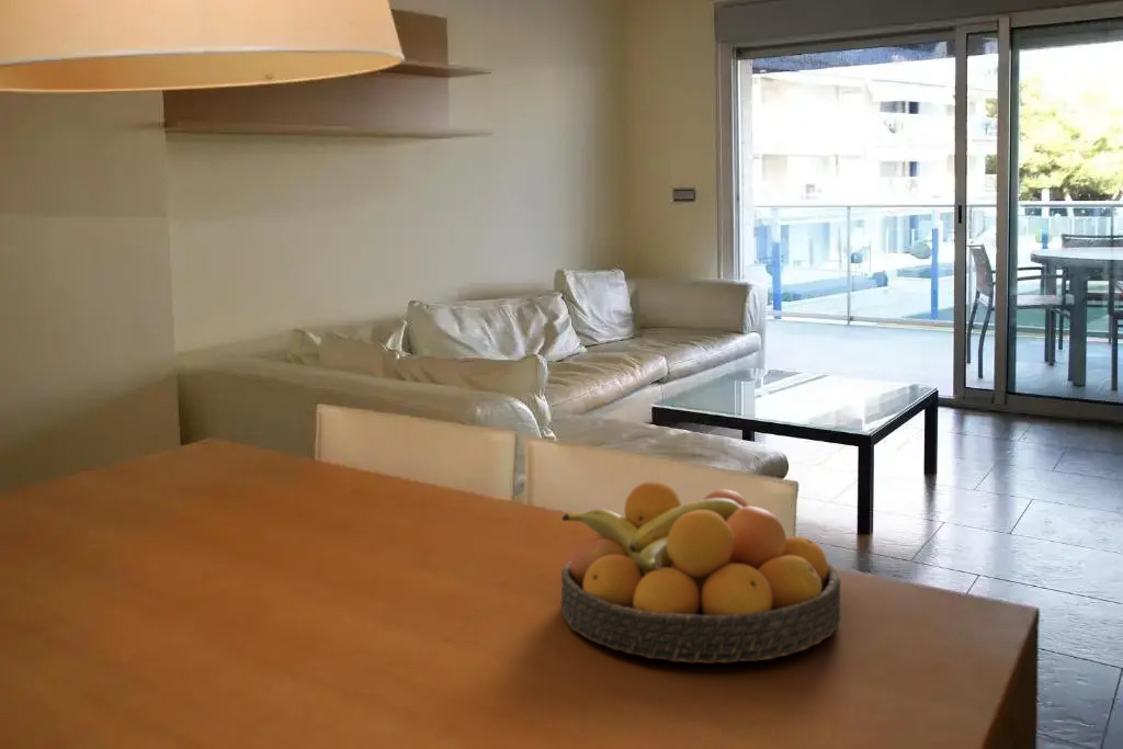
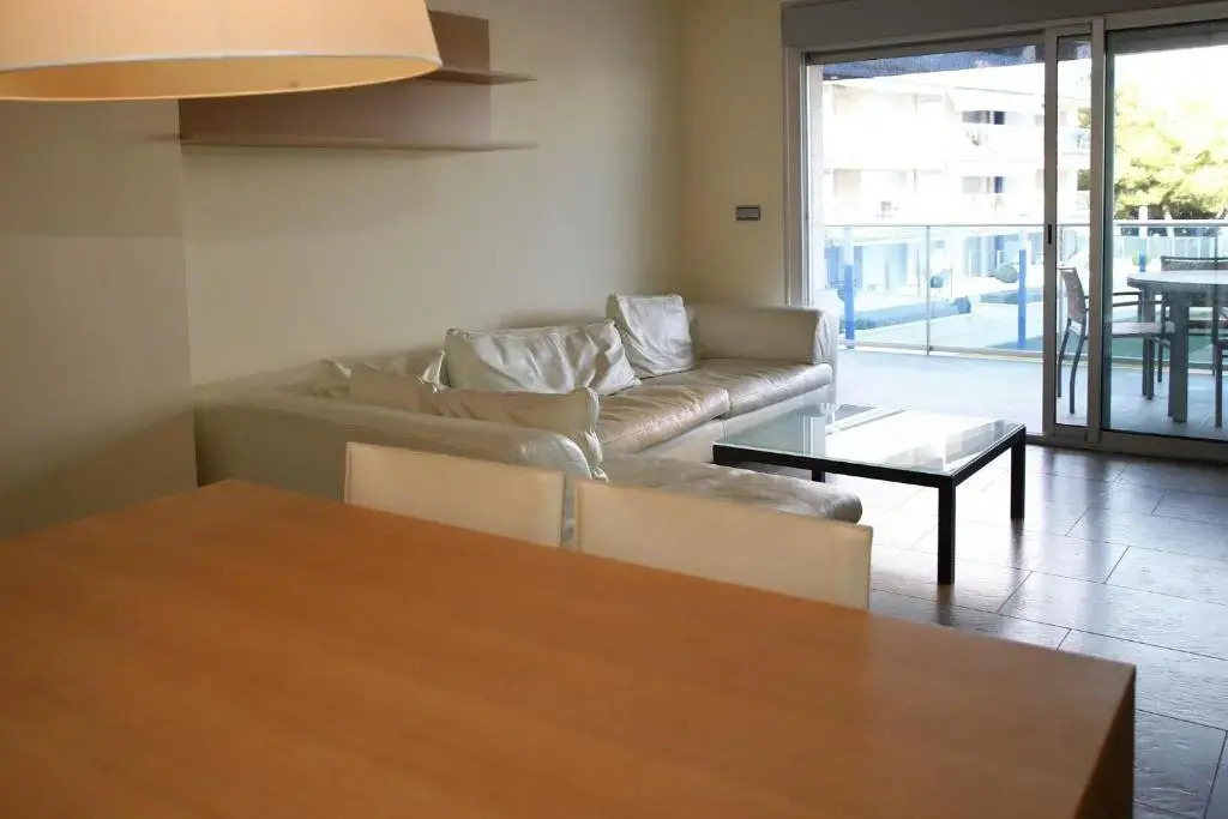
- fruit bowl (699, 553)
